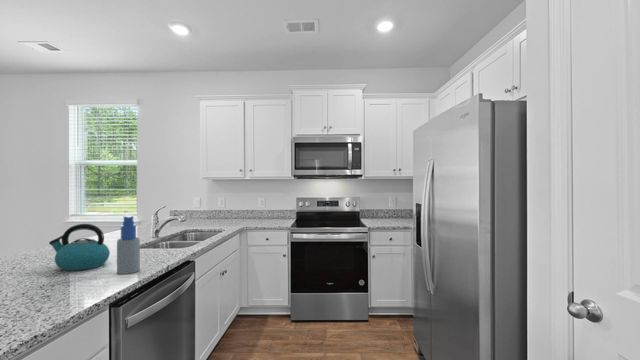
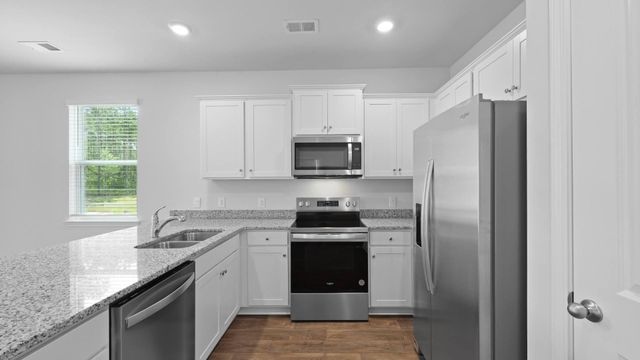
- spray bottle (128, 243)
- kettle (79, 245)
